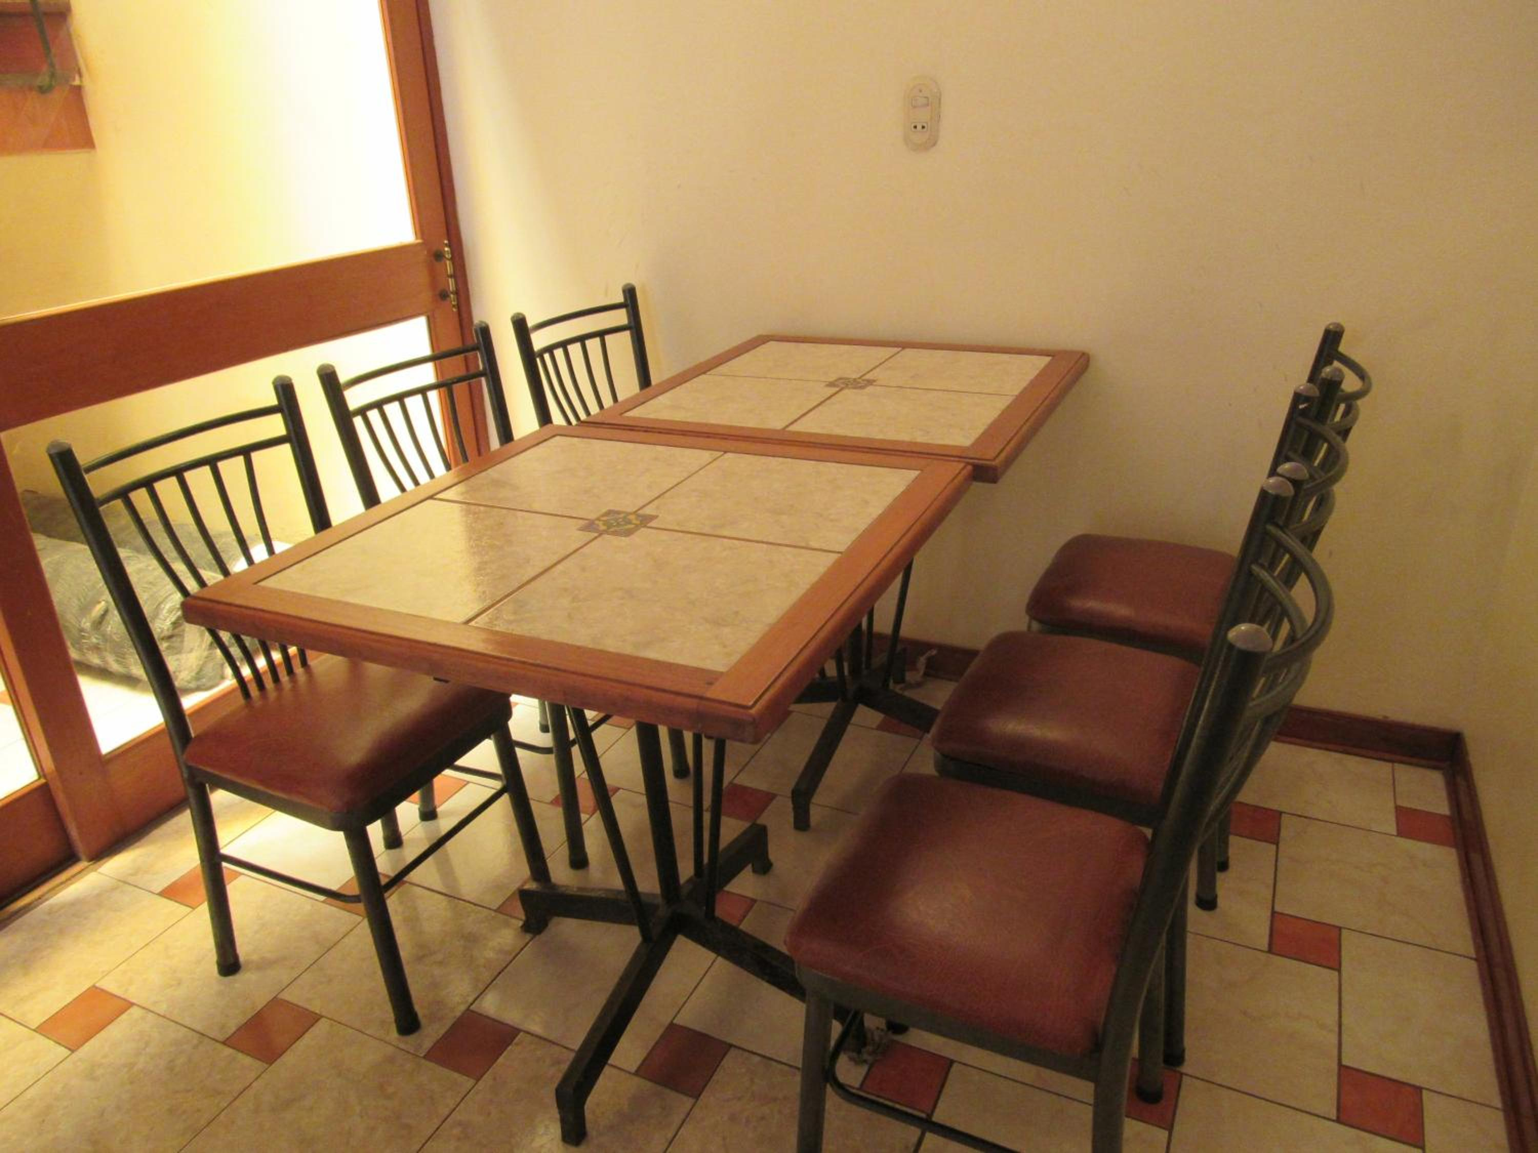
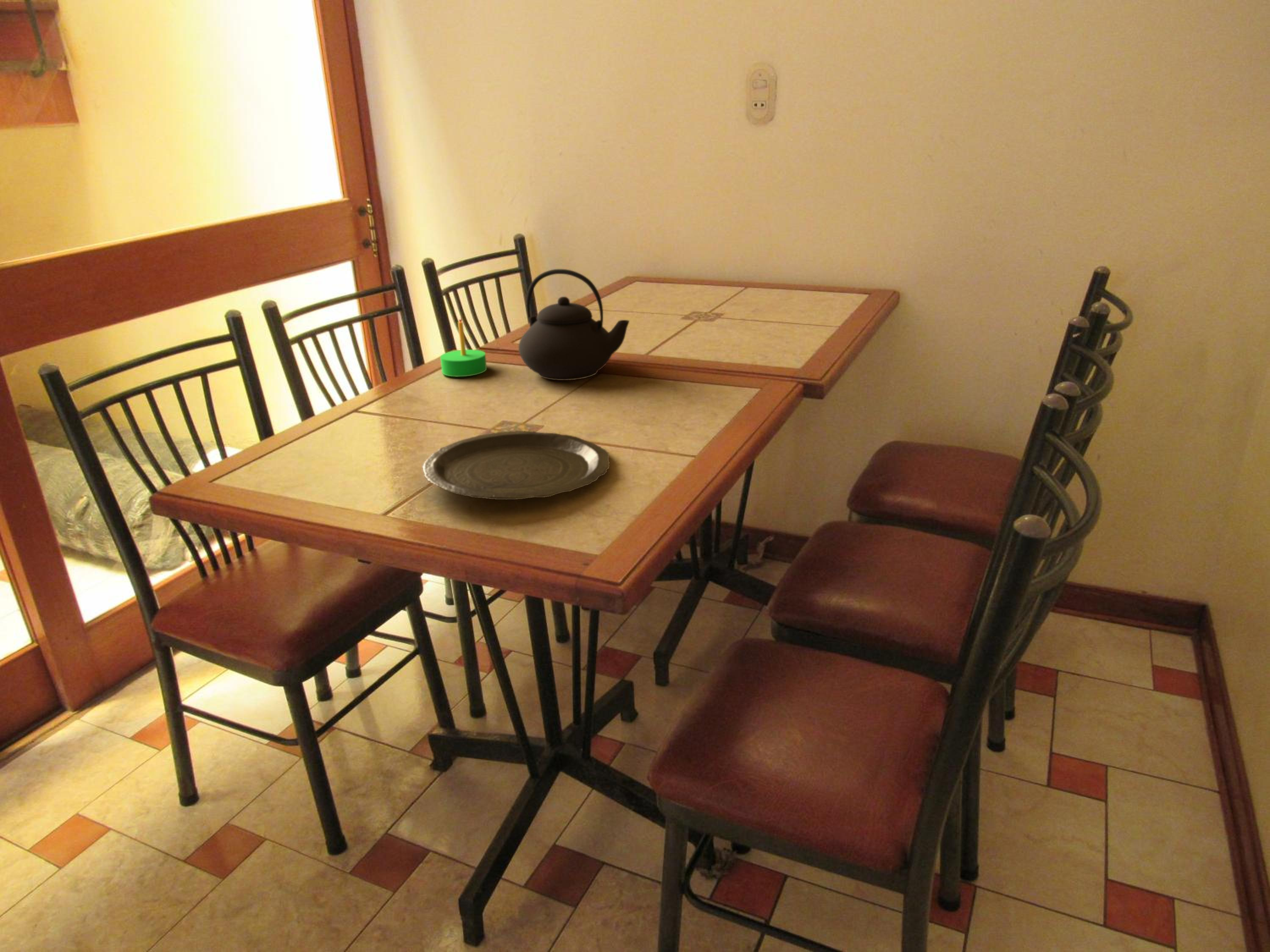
+ teapot (574, 322)
+ plate (518, 465)
+ candle (461, 344)
